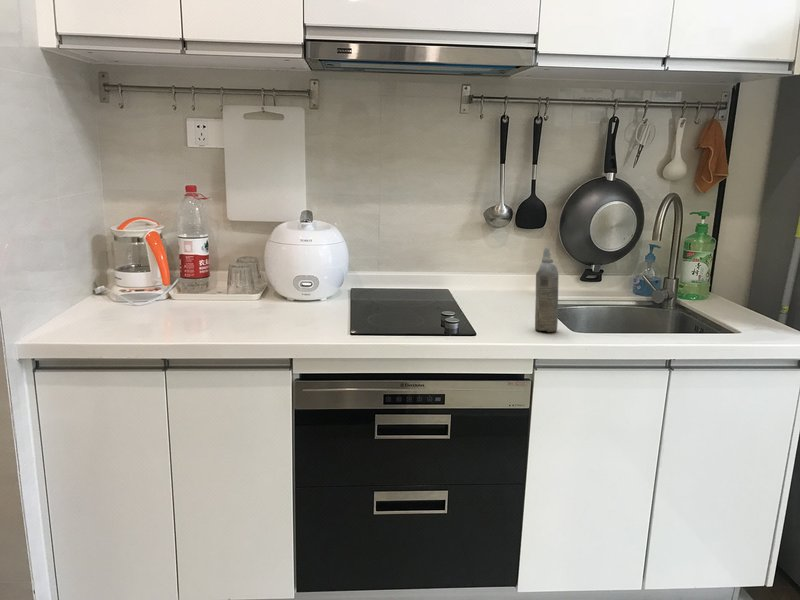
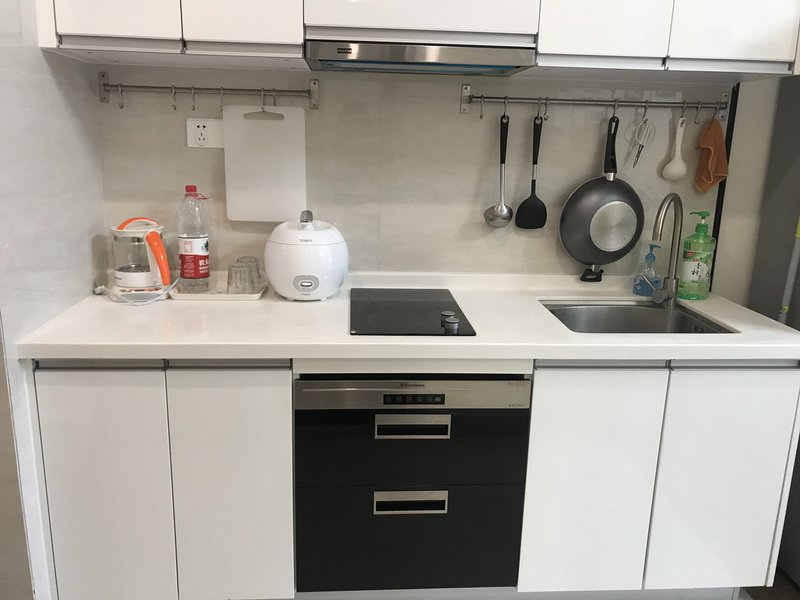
- aerosol can (547, 288)
